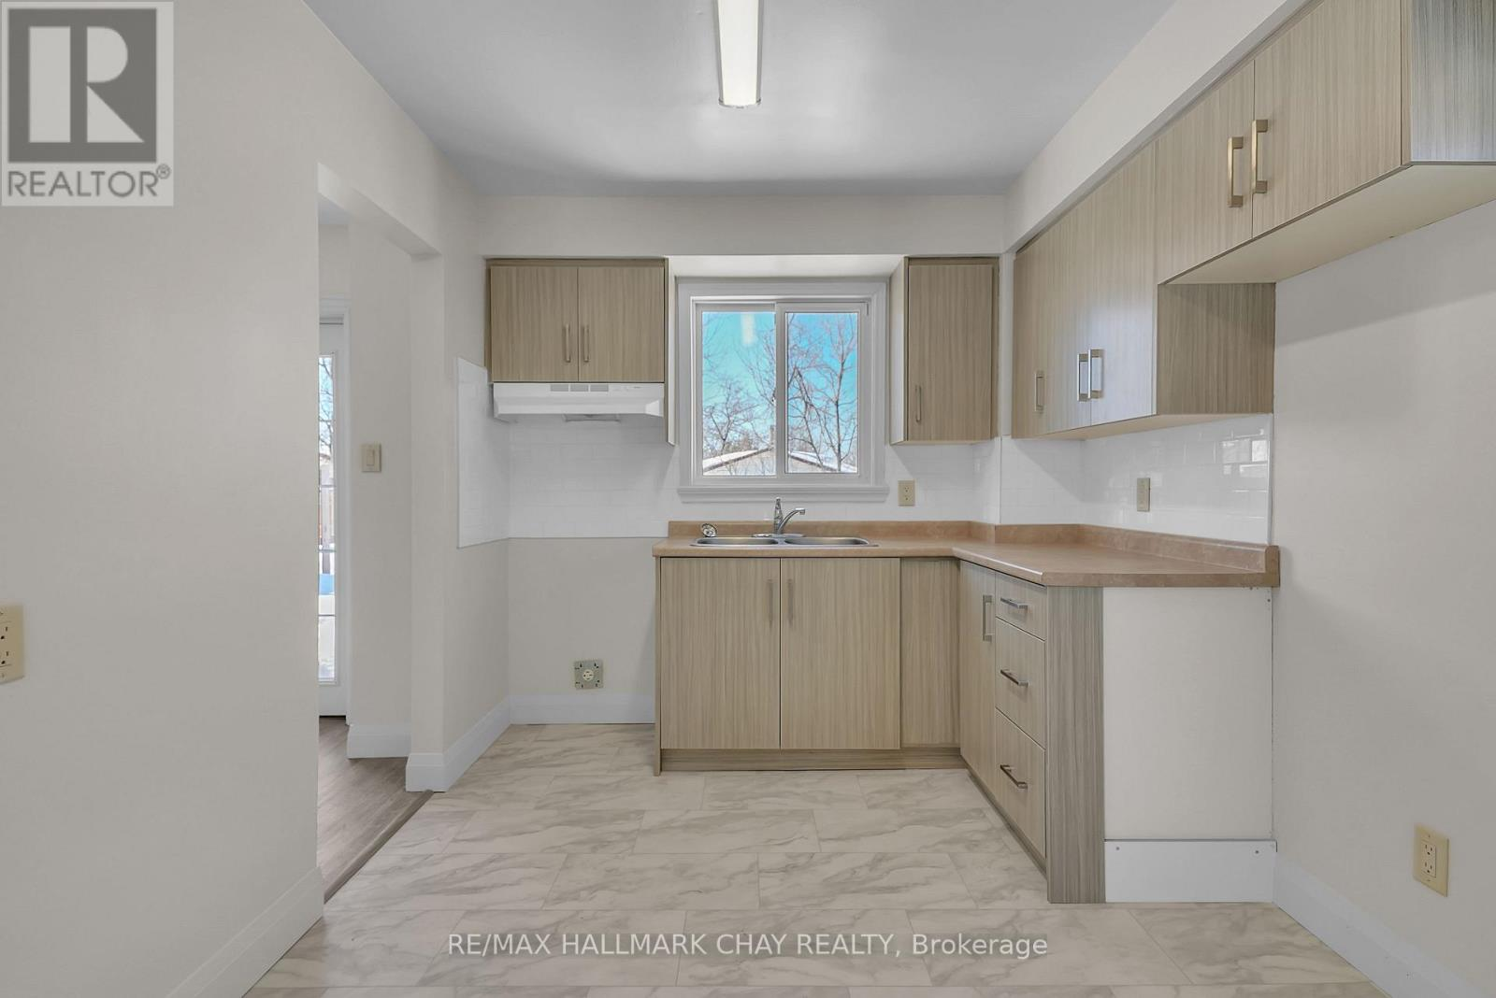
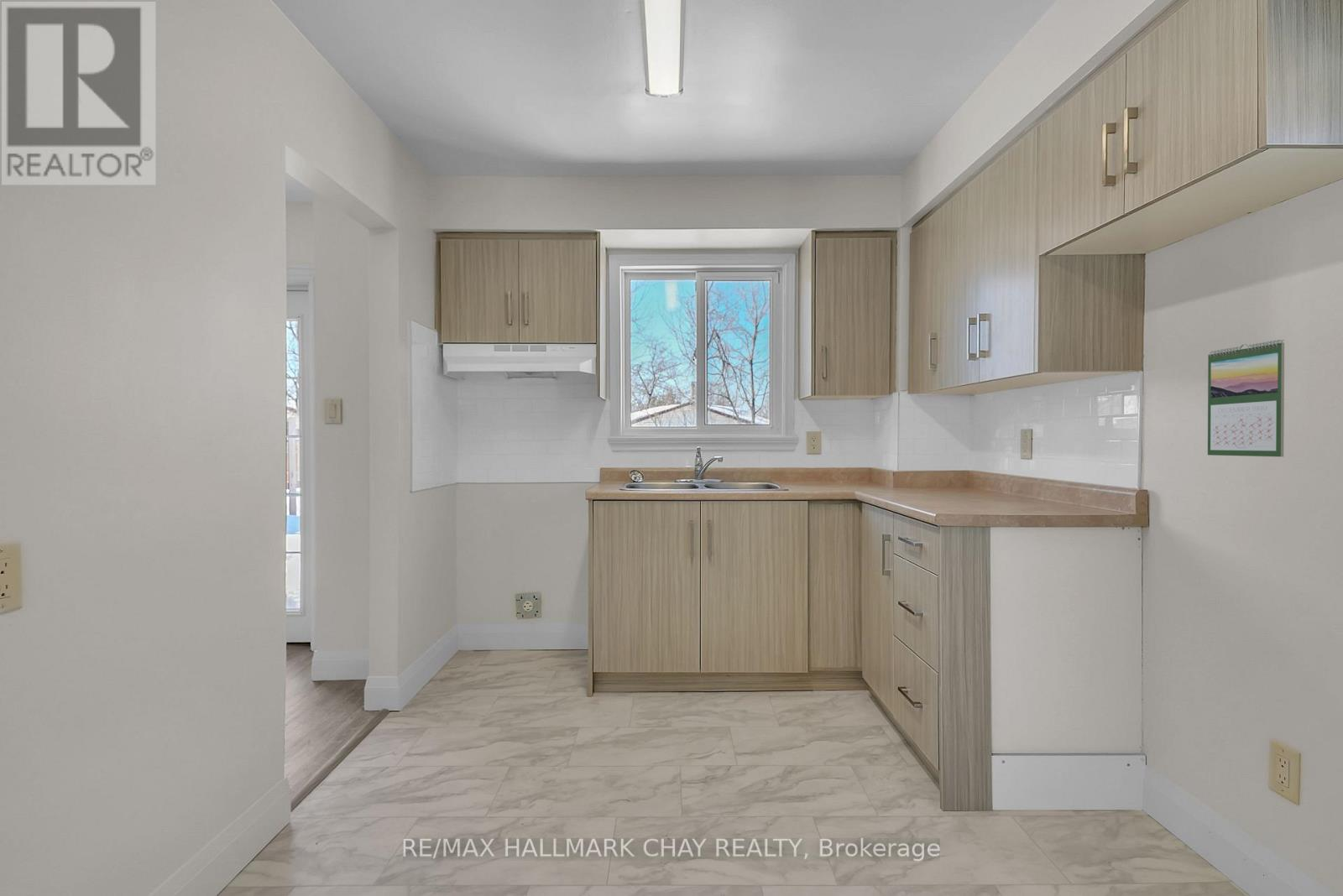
+ calendar (1243, 399)
